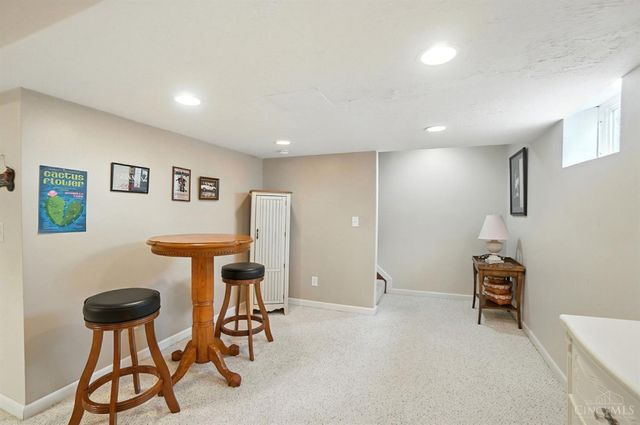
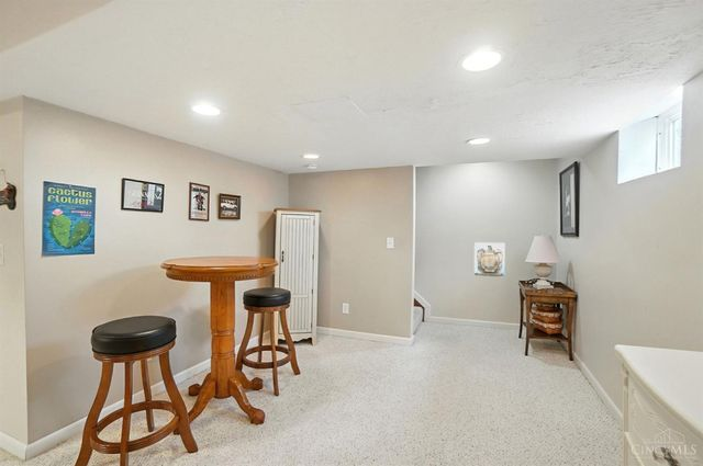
+ wall sculpture (489, 259)
